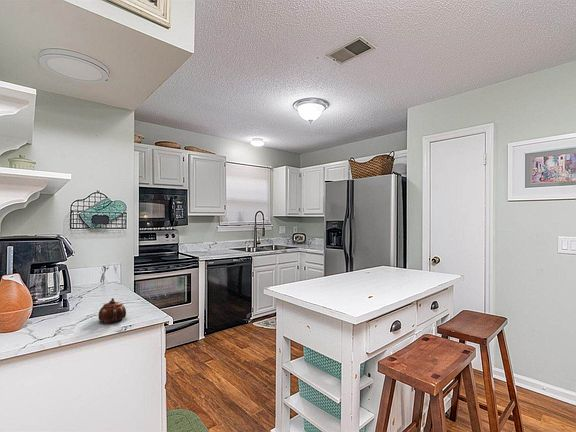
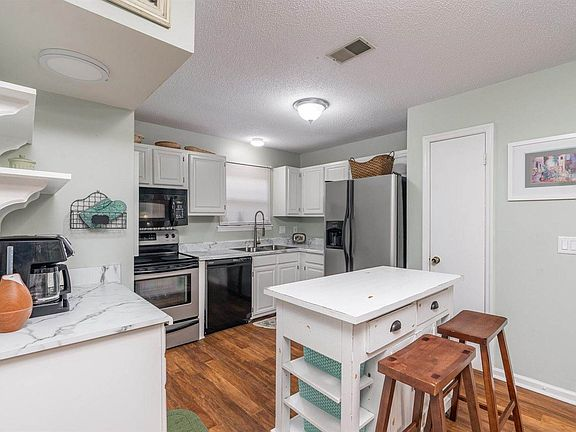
- teapot (112, 309)
